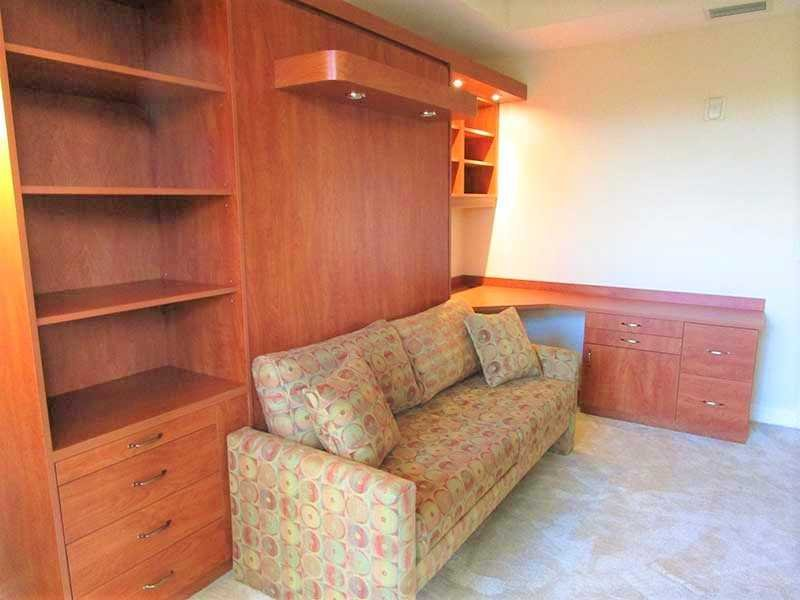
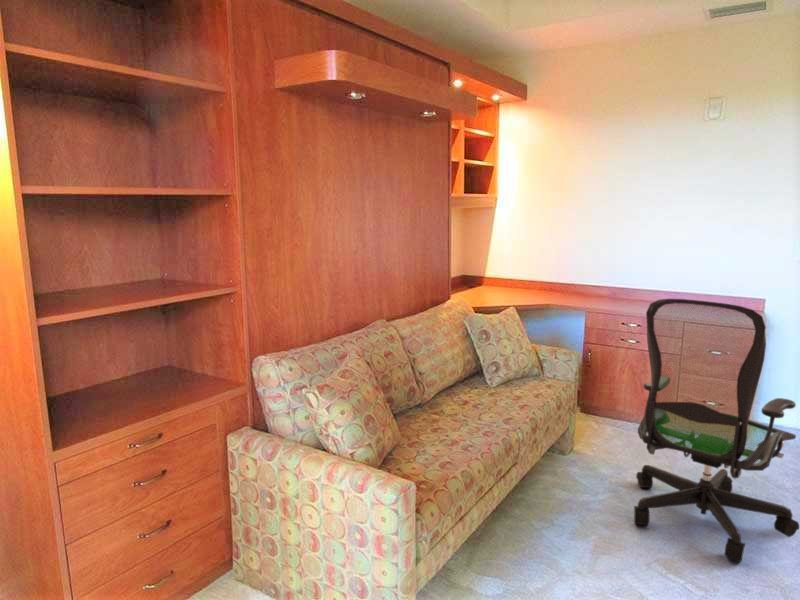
+ office chair (714, 407)
